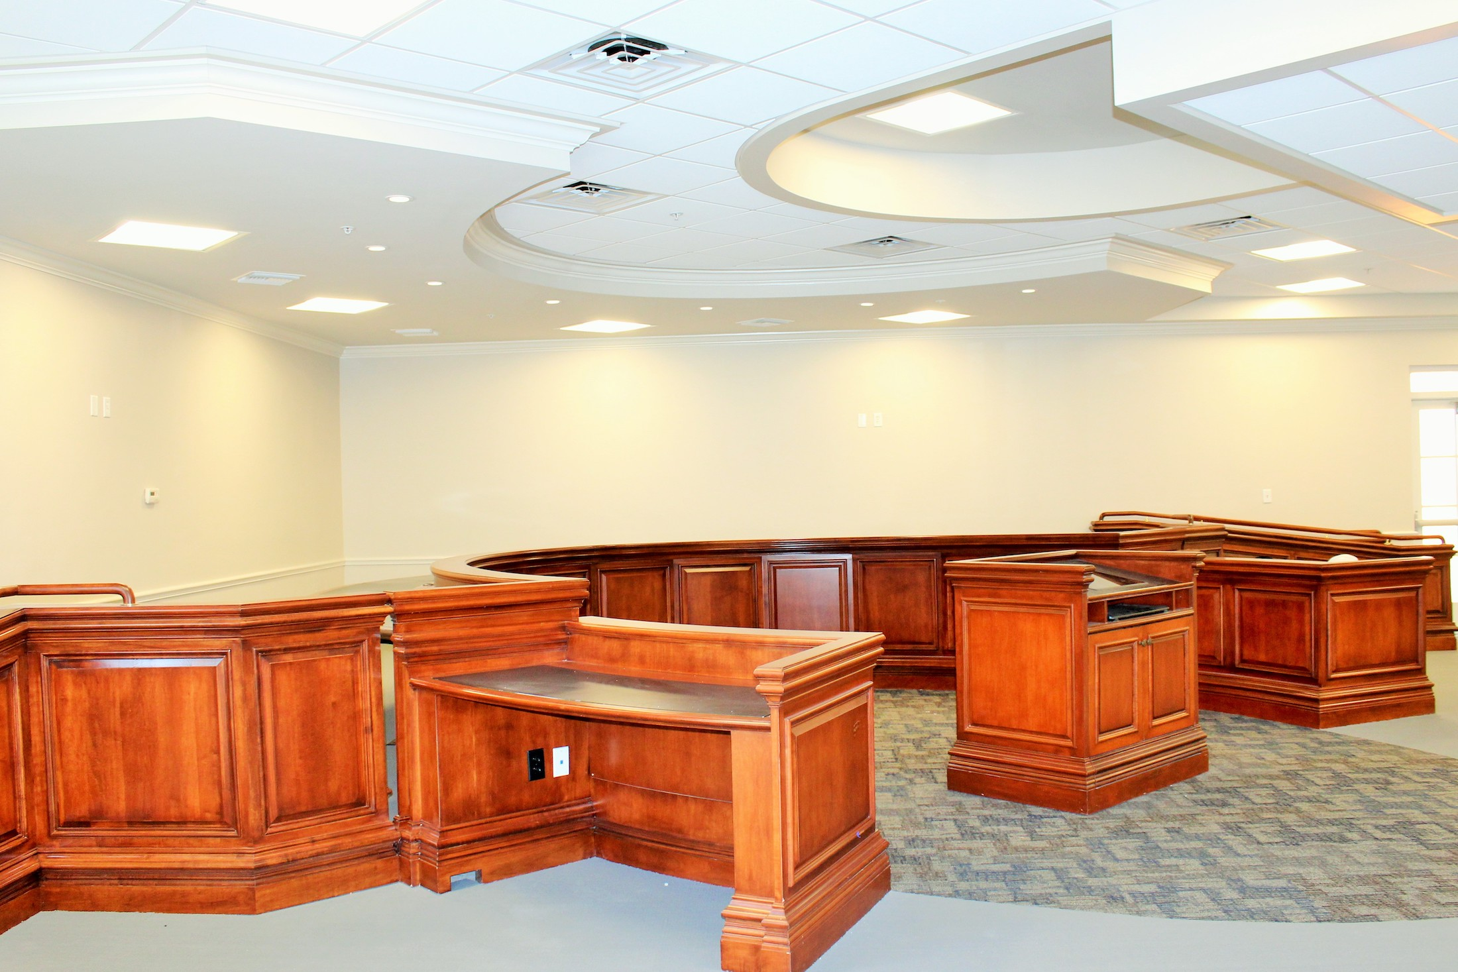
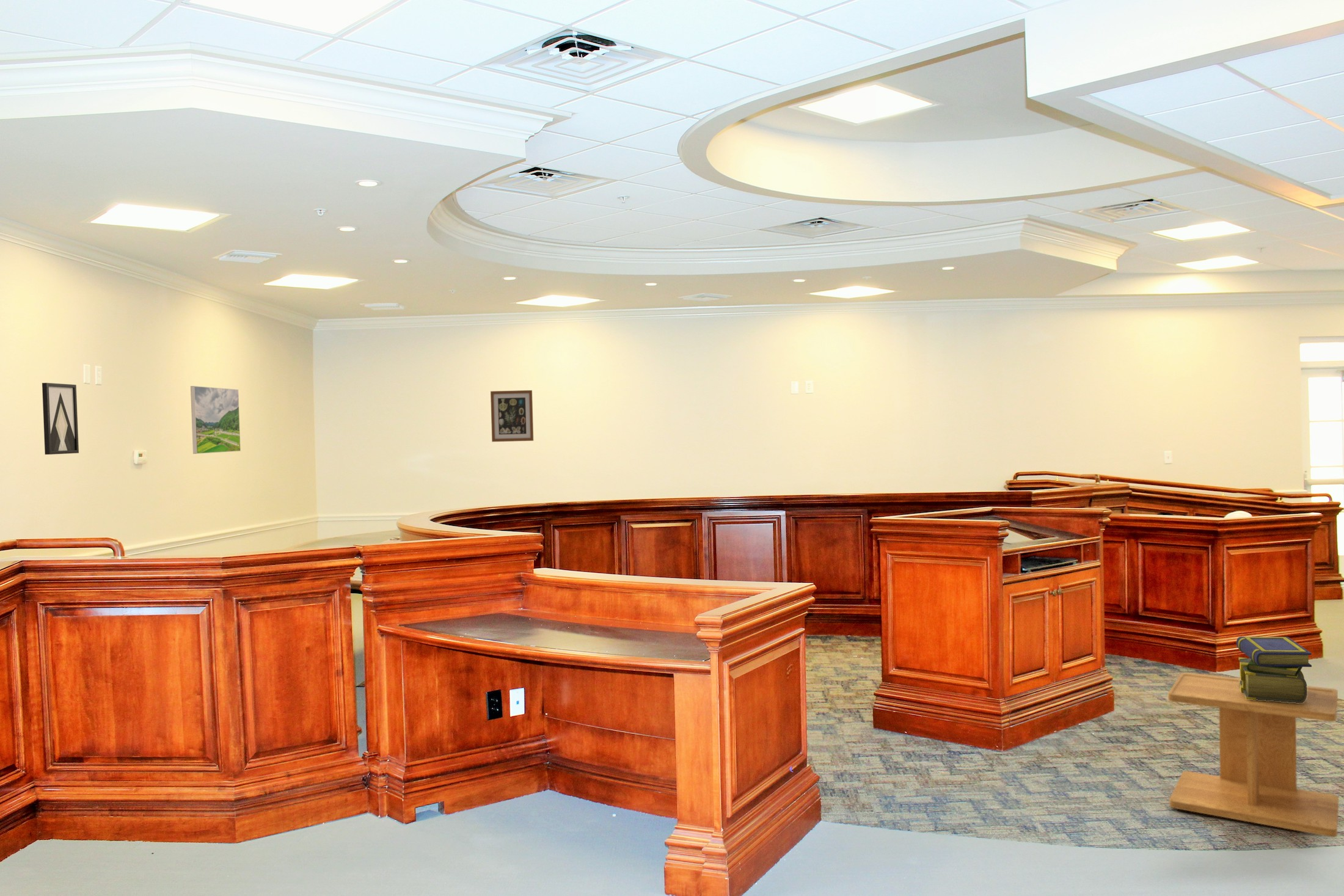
+ stack of books (1274, 667)
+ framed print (216, 420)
+ wall art (60, 418)
+ wall art (512, 416)
+ side table (1253, 750)
